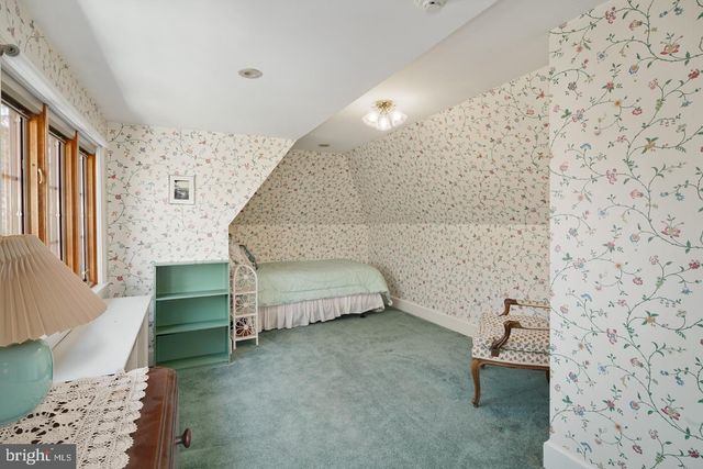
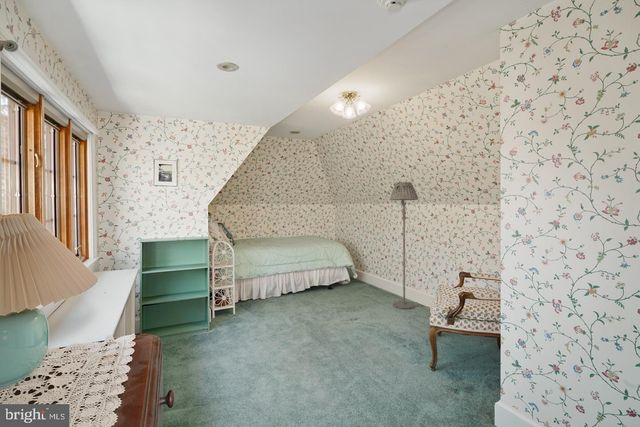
+ floor lamp (403, 244)
